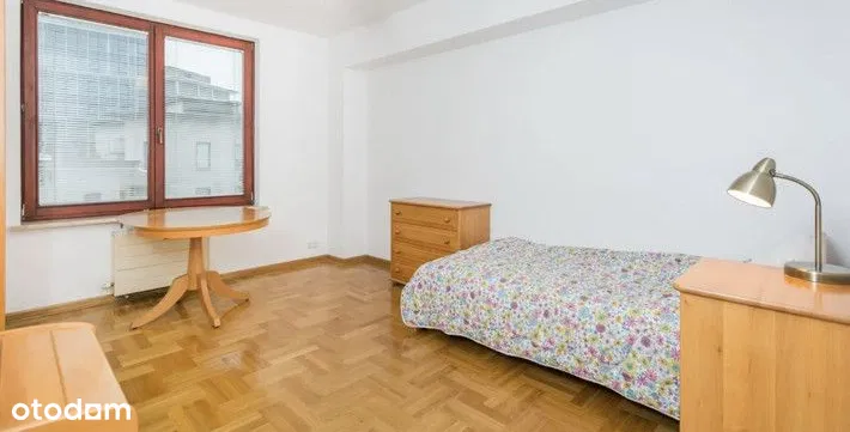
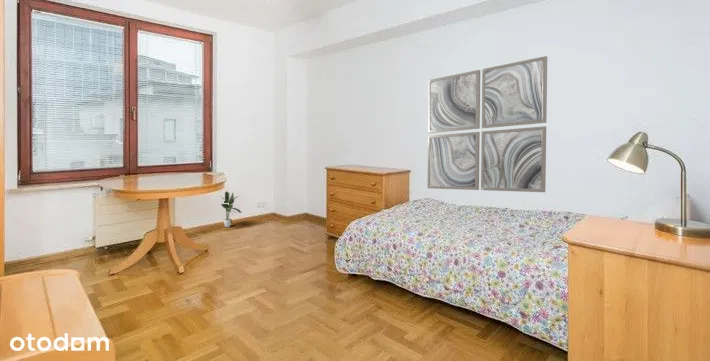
+ wall art (479, 128)
+ potted plant (229, 209)
